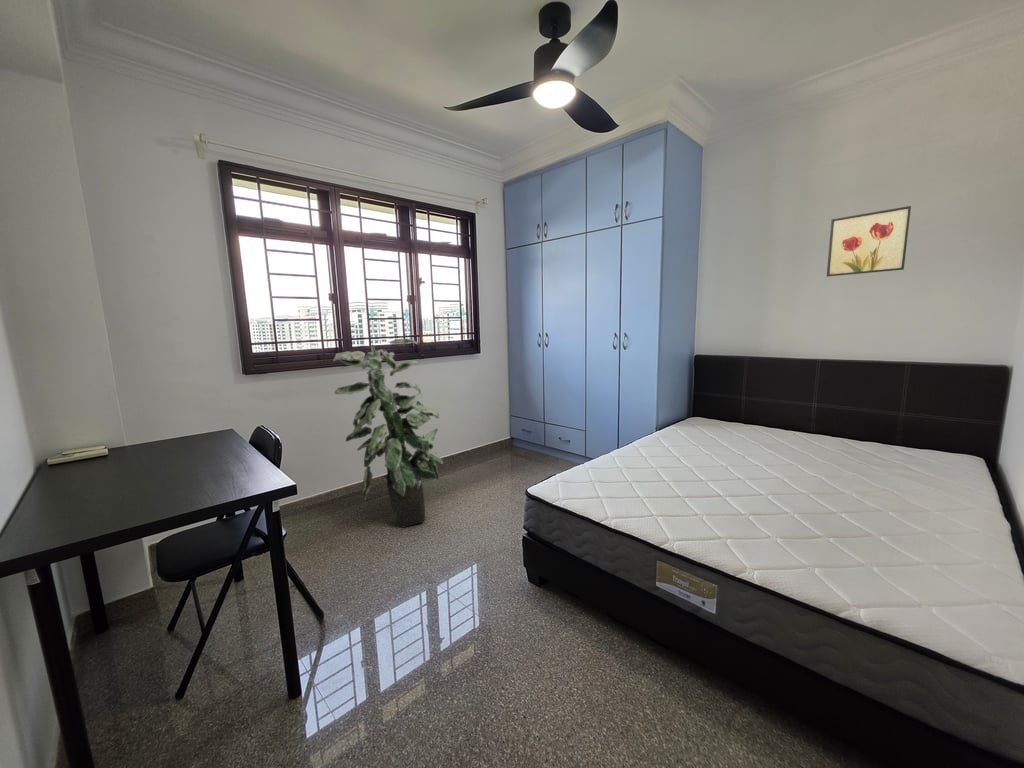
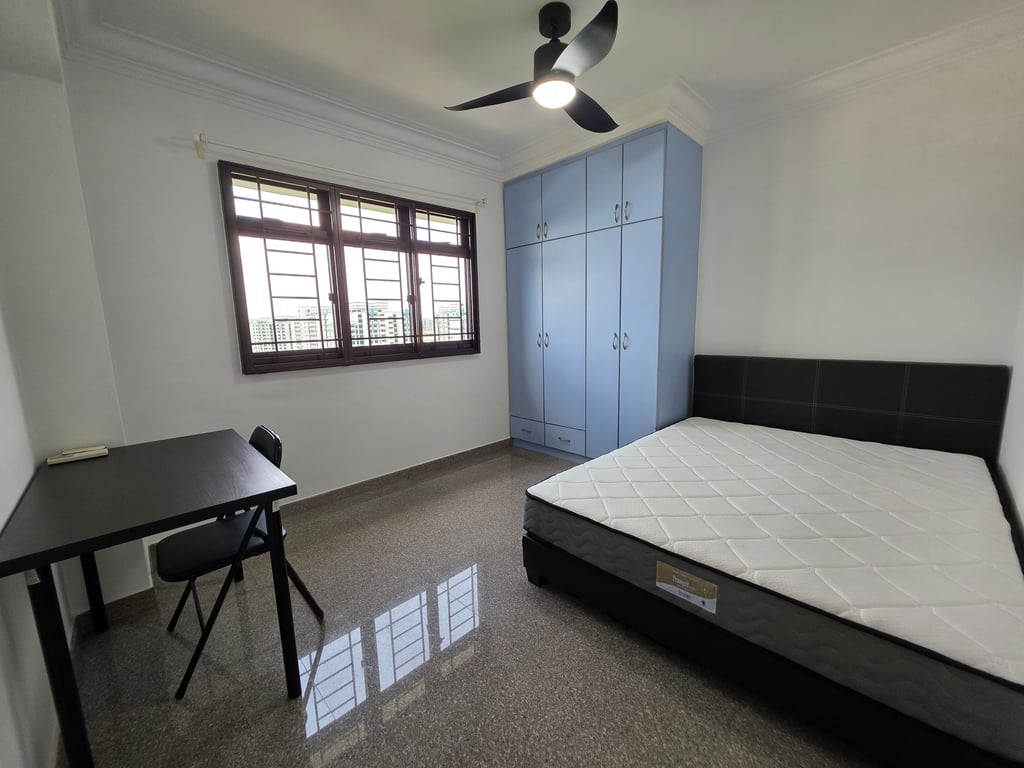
- wall art (866, 243)
- indoor plant (397, 435)
